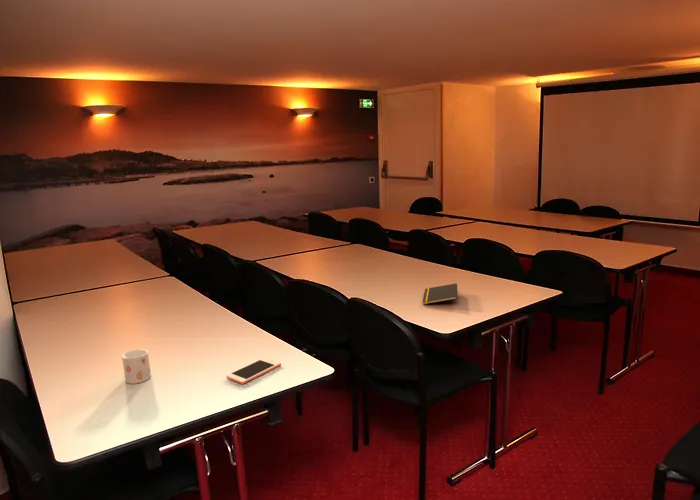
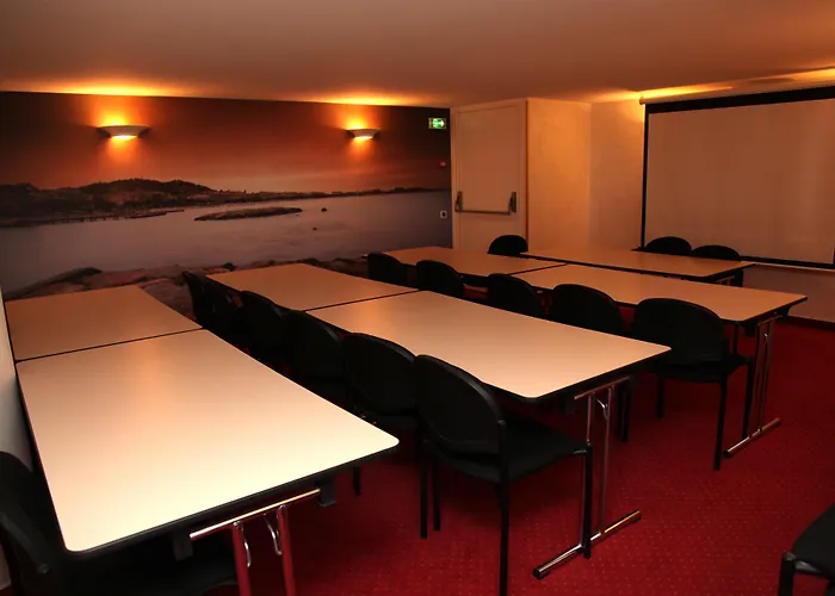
- cell phone (254, 370)
- mug (135, 363)
- notepad (440, 293)
